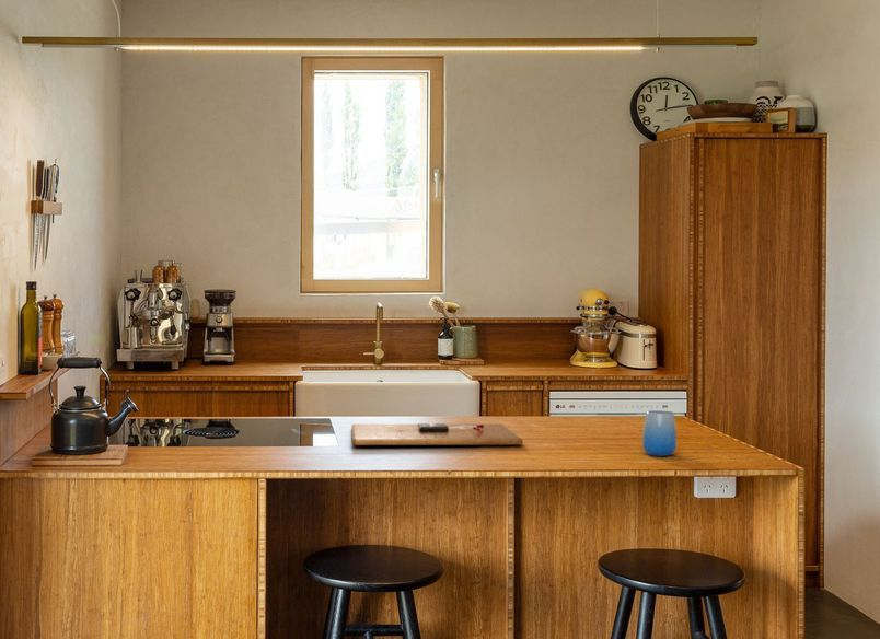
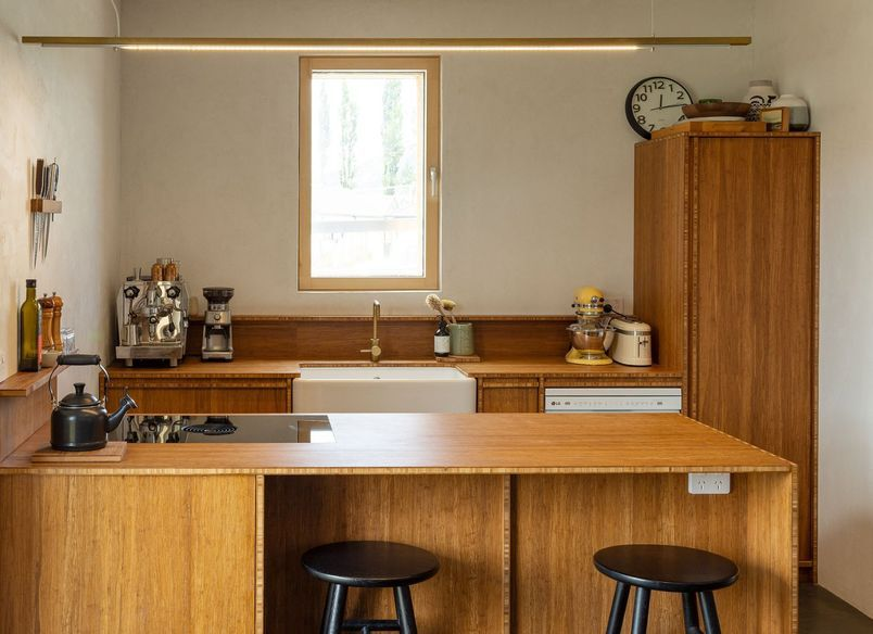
- cutting board (432, 430)
- cup (659, 432)
